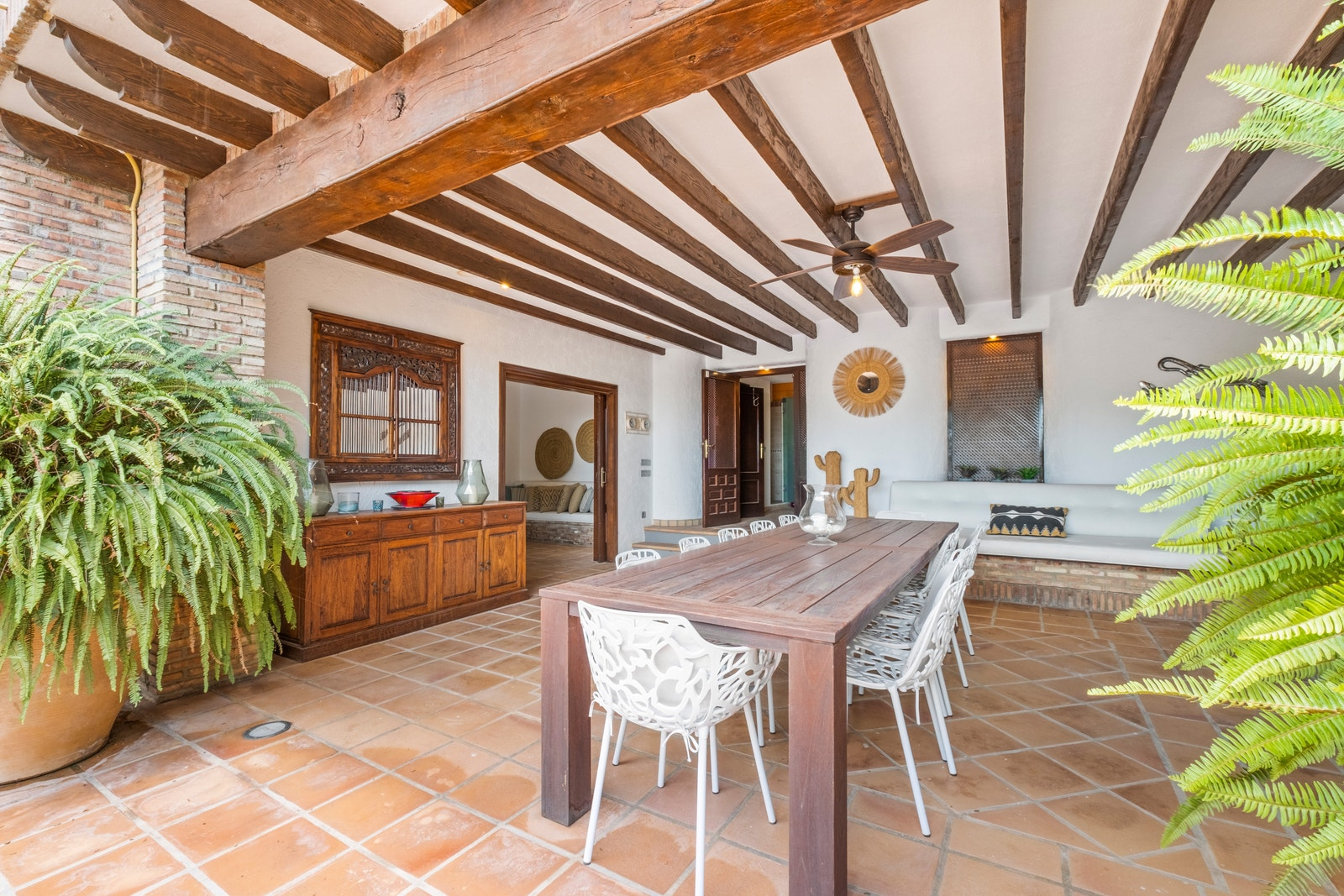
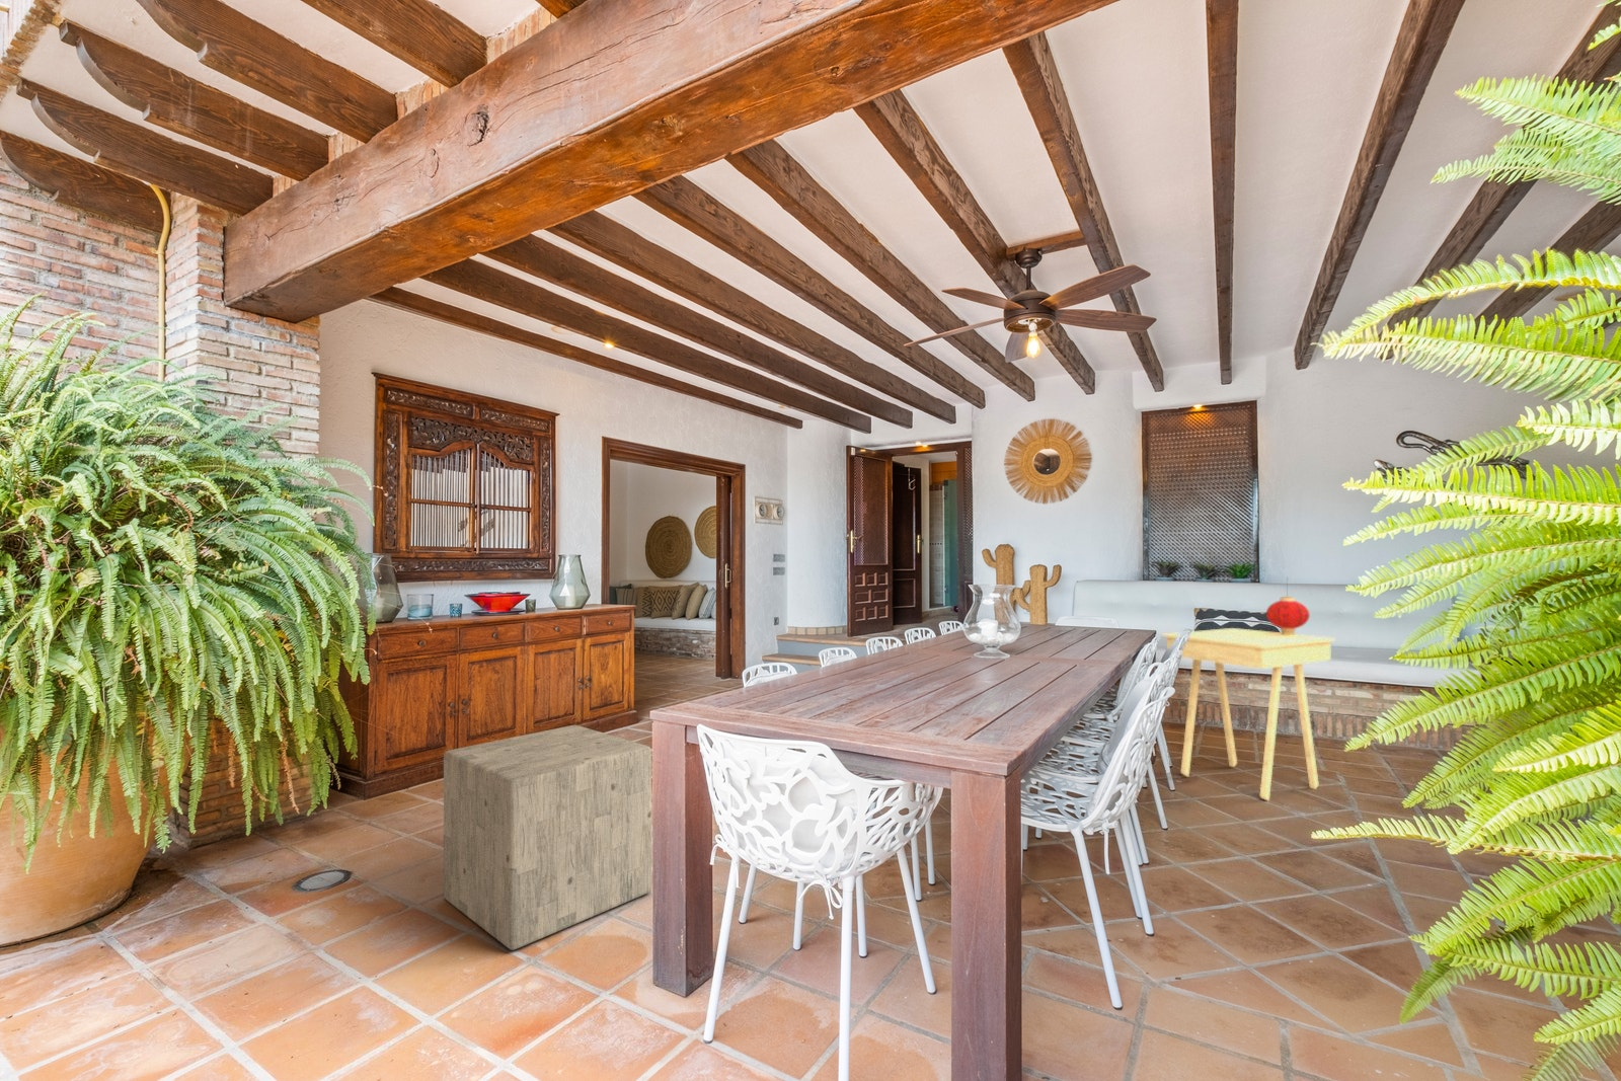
+ lantern (1287, 604)
+ stool (548, 822)
+ side table (1229, 708)
